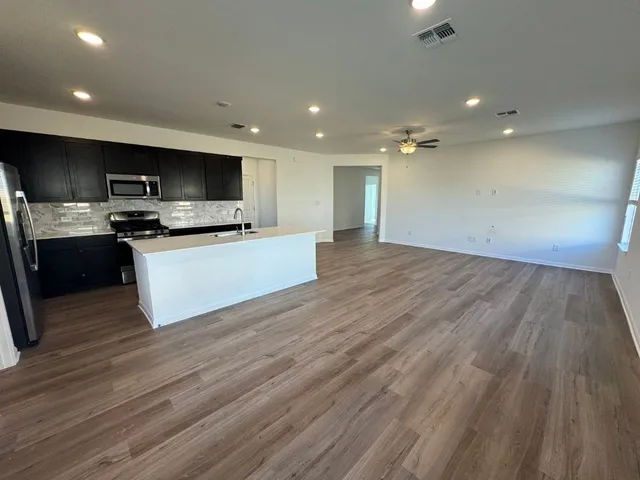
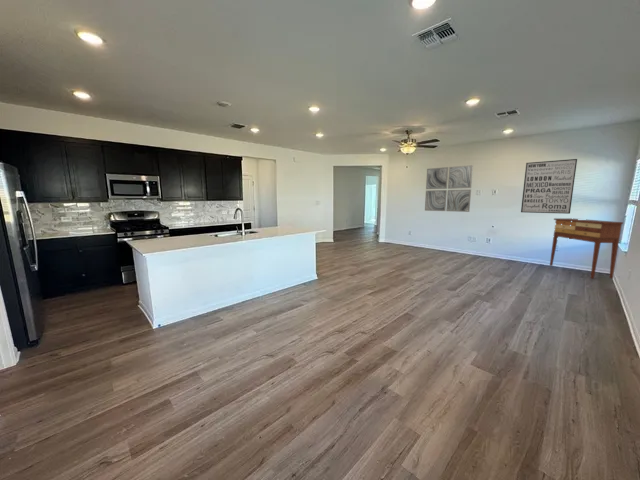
+ wall art (547, 187)
+ console table (582, 240)
+ wall art (446, 188)
